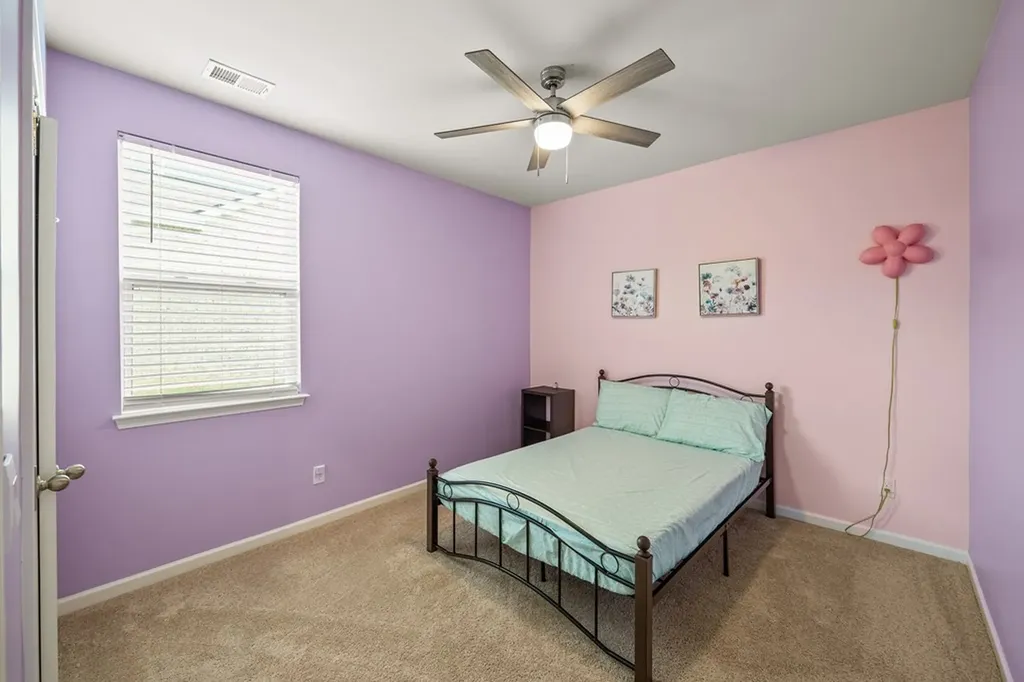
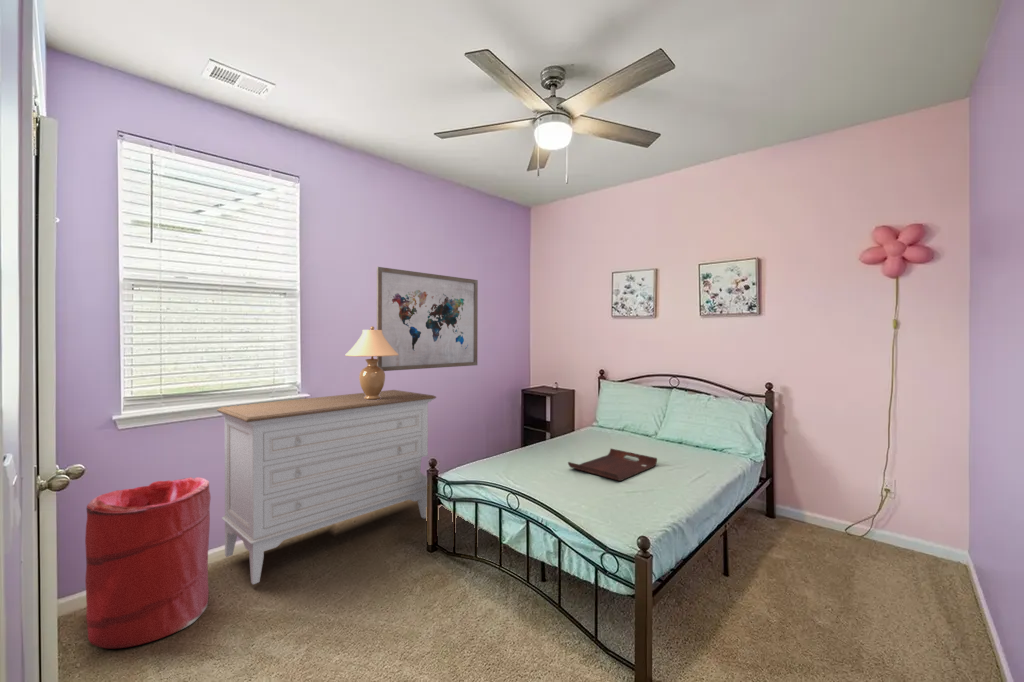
+ laundry hamper (152, 551)
+ table lamp (372, 362)
+ wall art (432, 321)
+ dresser (337, 468)
+ serving tray (613, 463)
